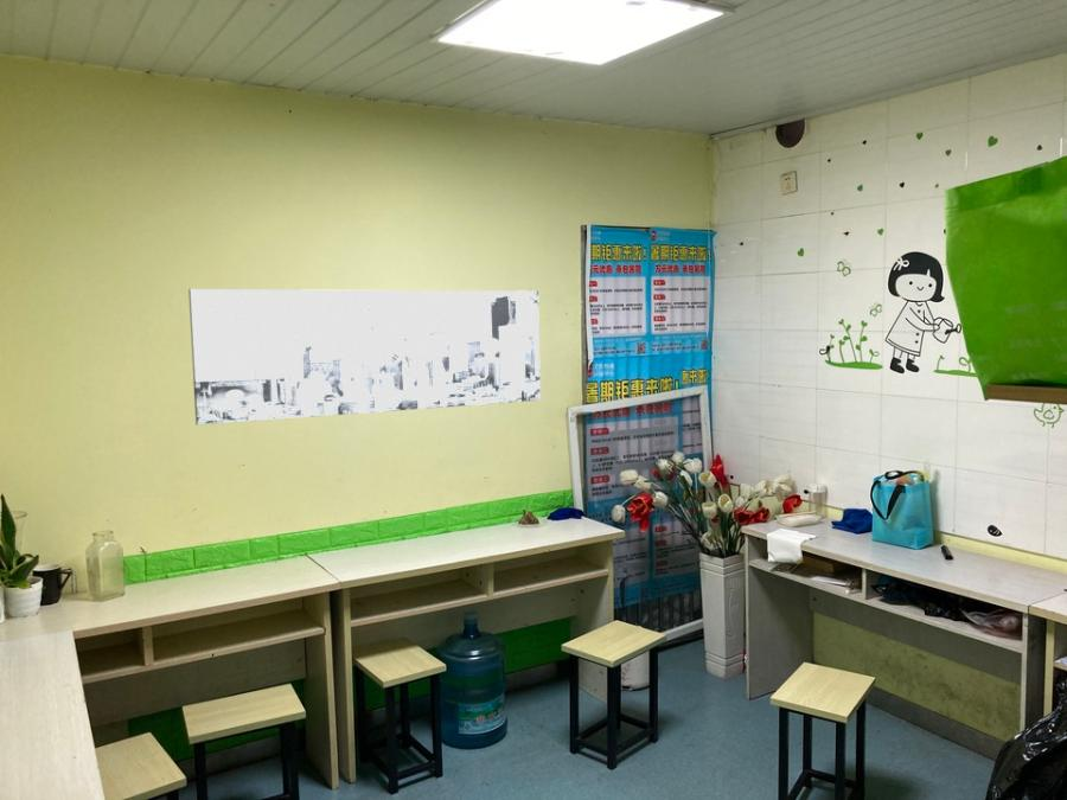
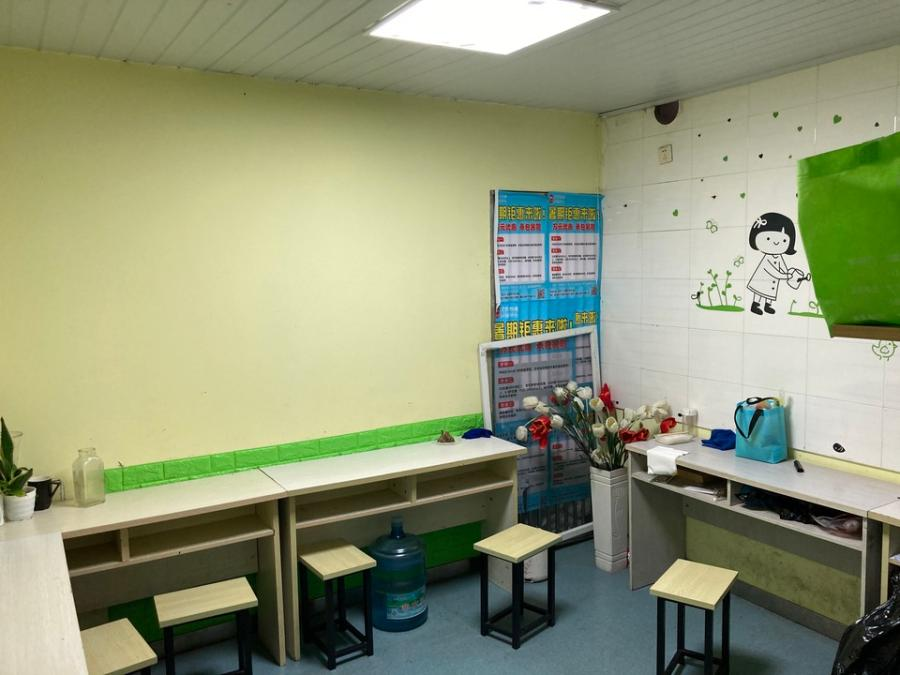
- wall art (383, 351)
